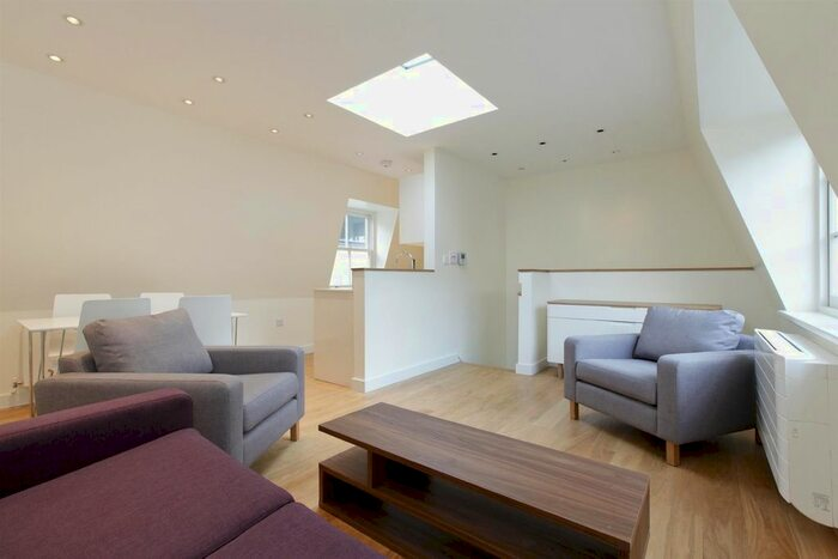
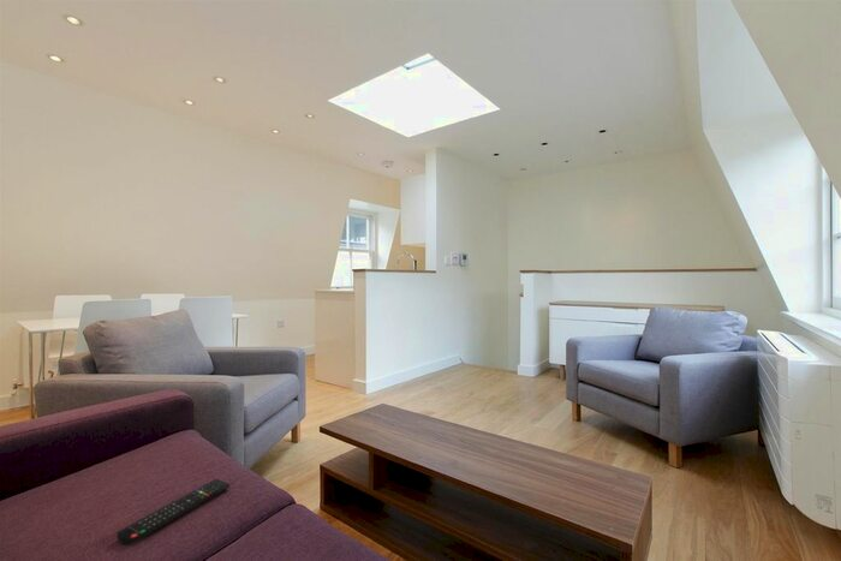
+ remote control (178, 508)
